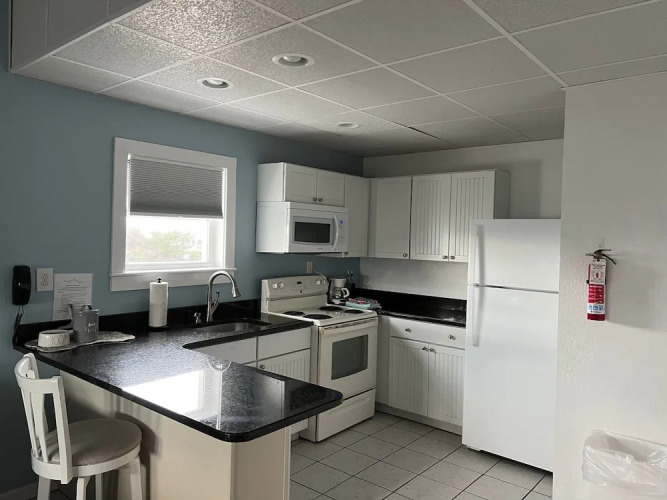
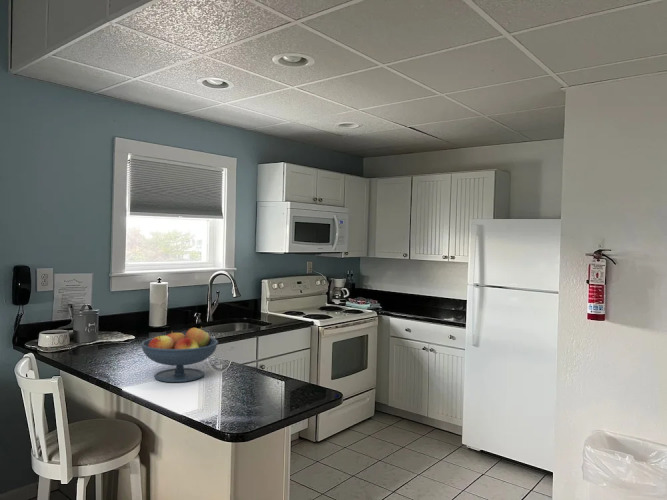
+ fruit bowl (180, 353)
